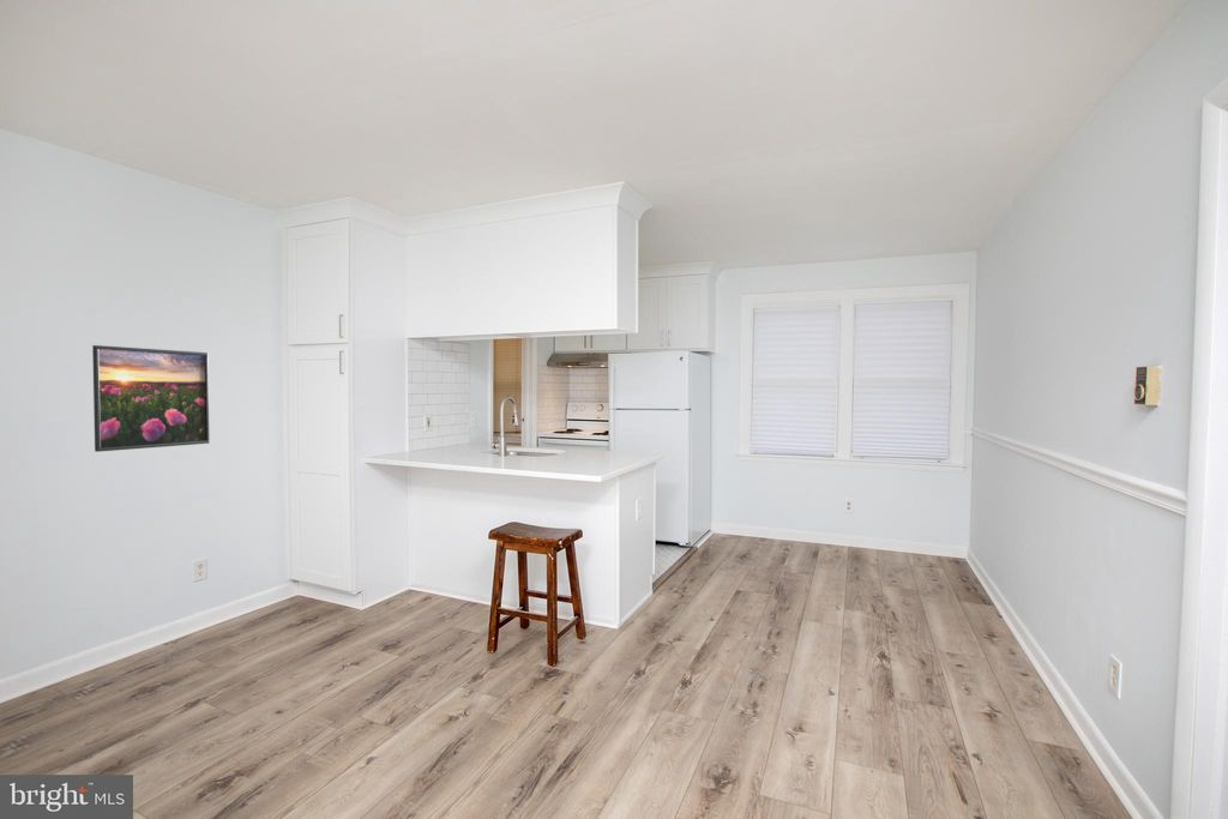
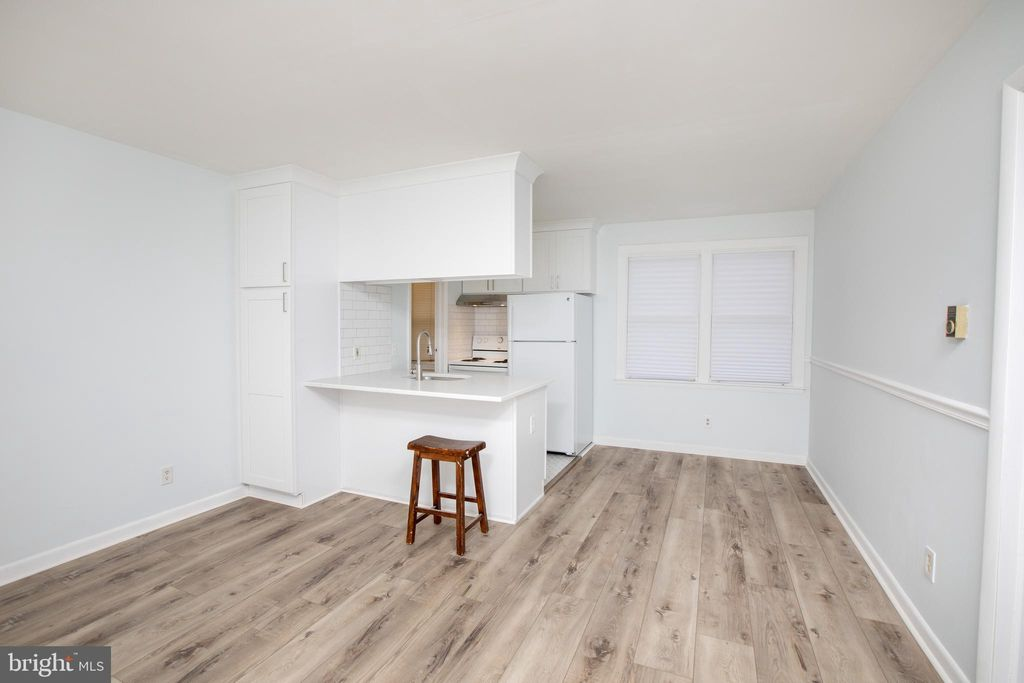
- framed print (155, 398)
